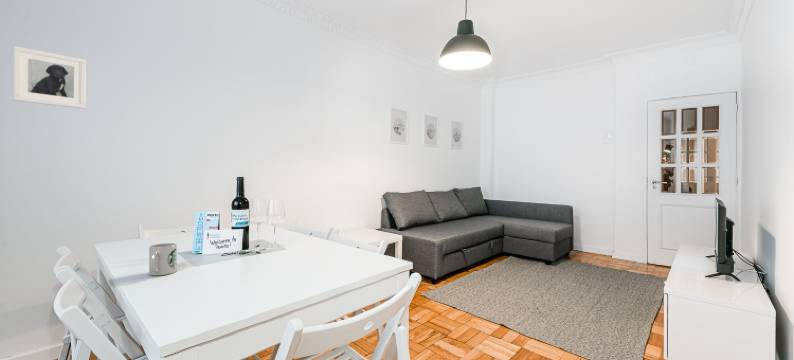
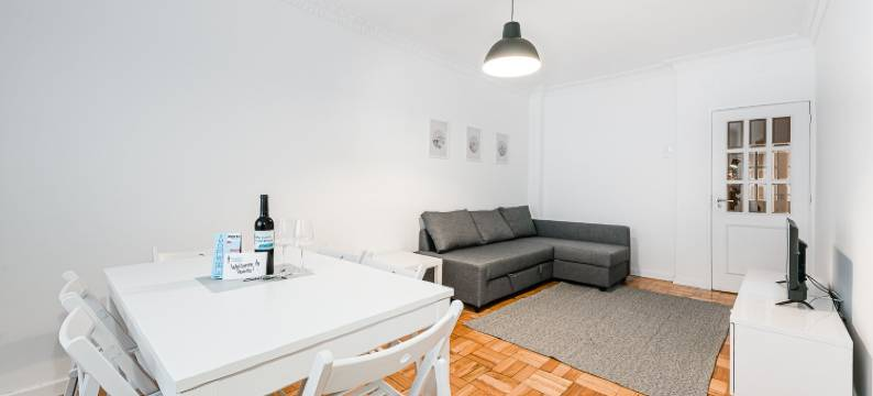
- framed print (51, 79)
- mug (160, 260)
